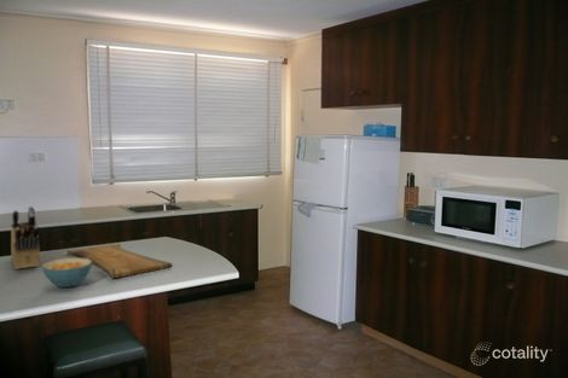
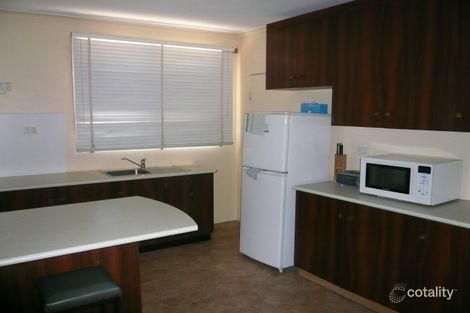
- cereal bowl (68, 274)
- cutting board (116, 258)
- knife block (24, 234)
